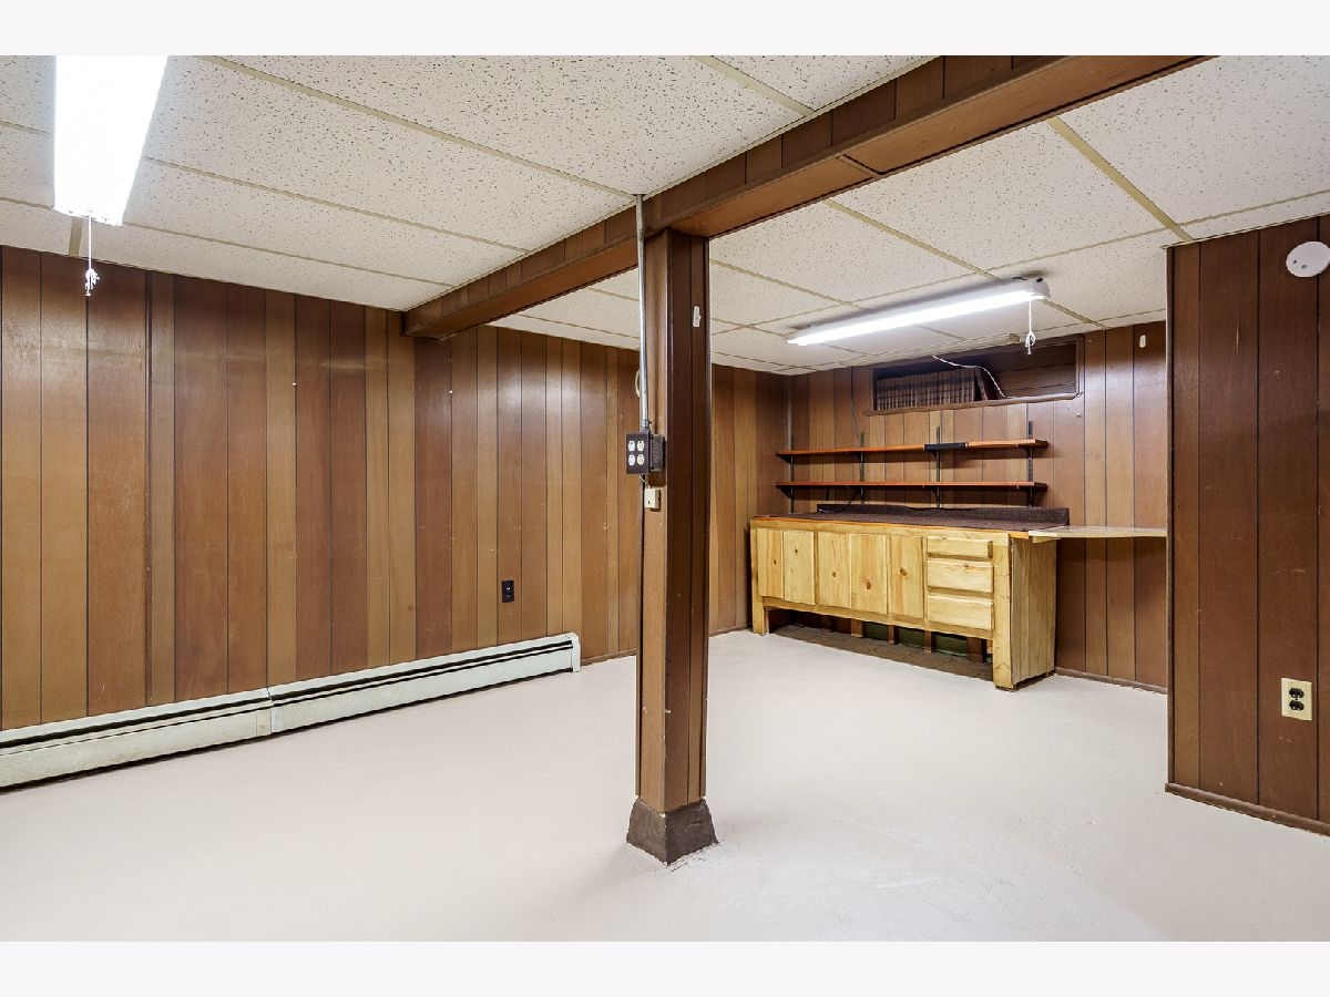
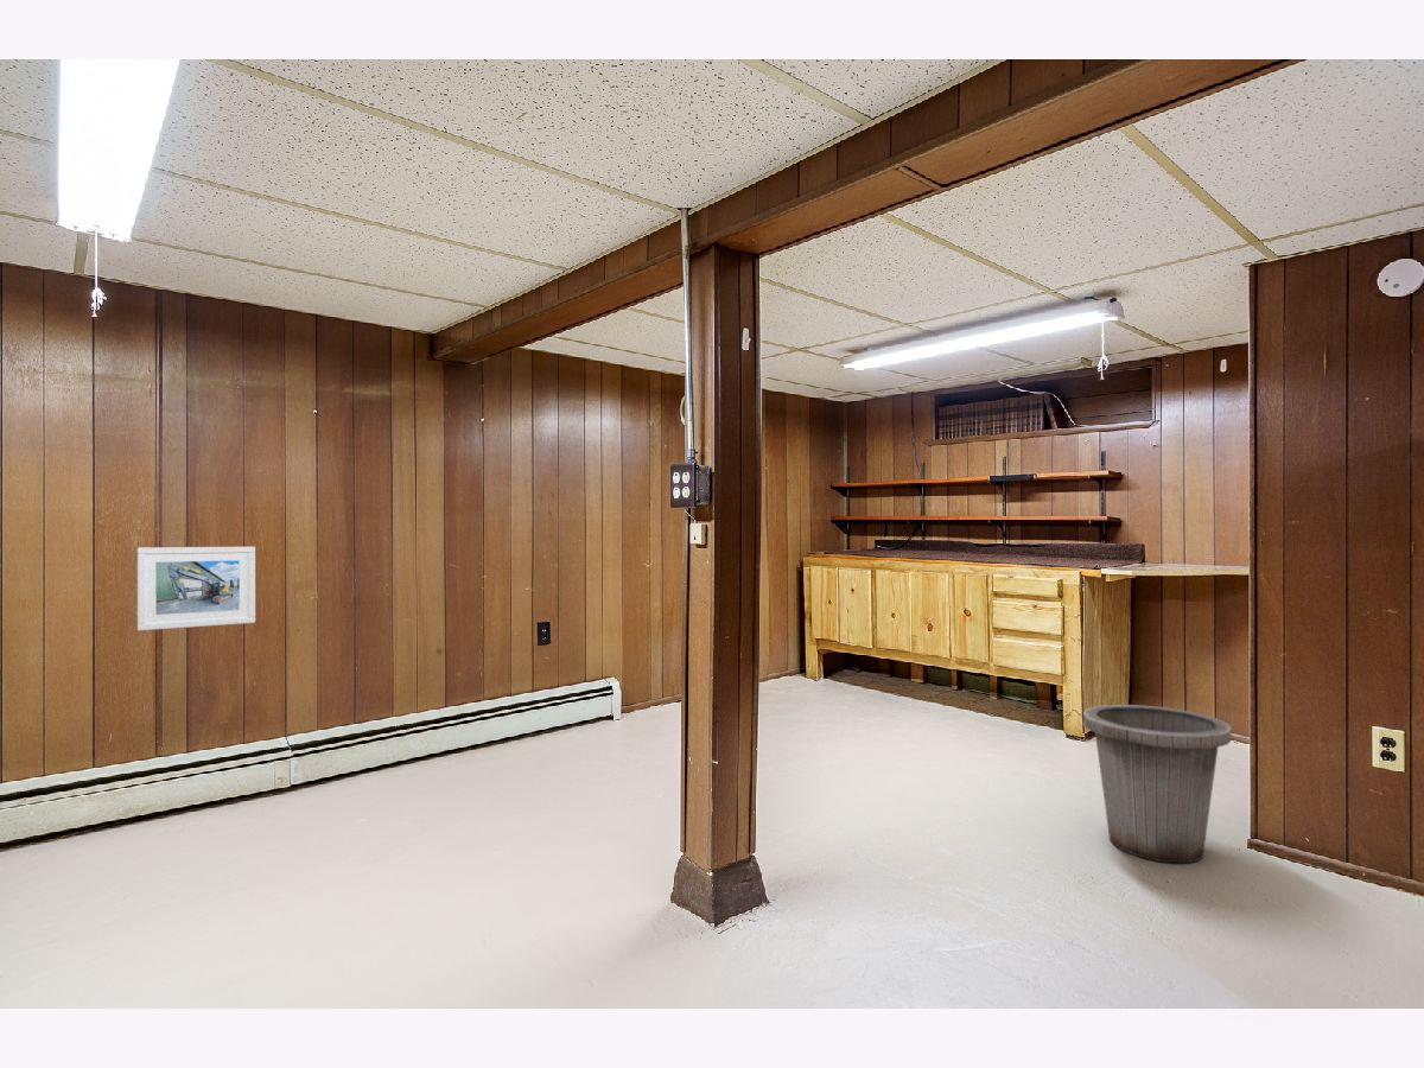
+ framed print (198, 586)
+ trash can (1155, 782)
